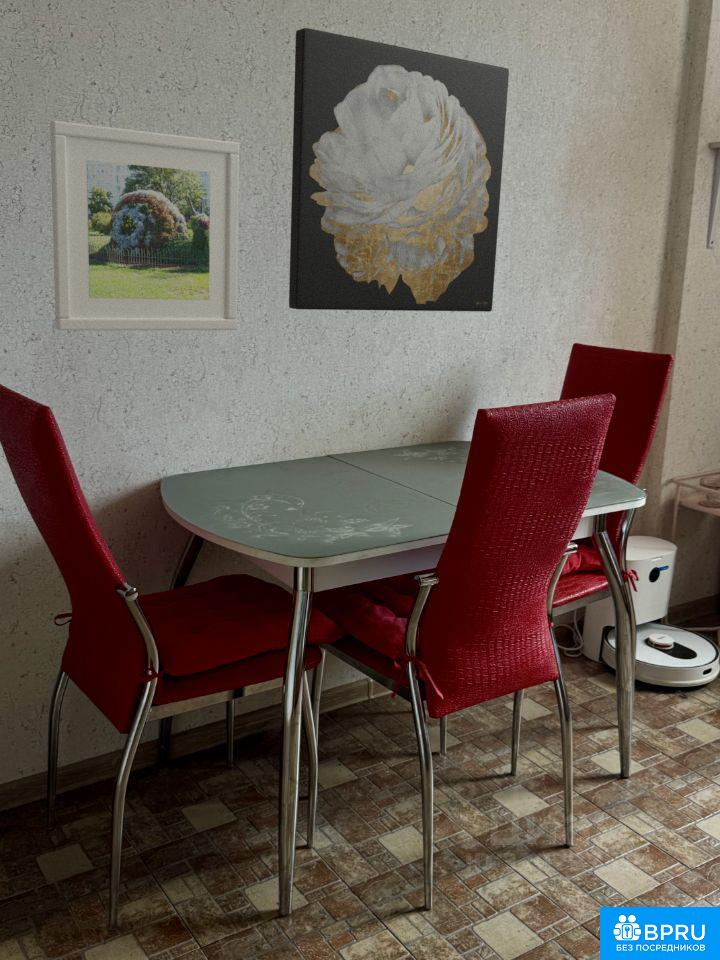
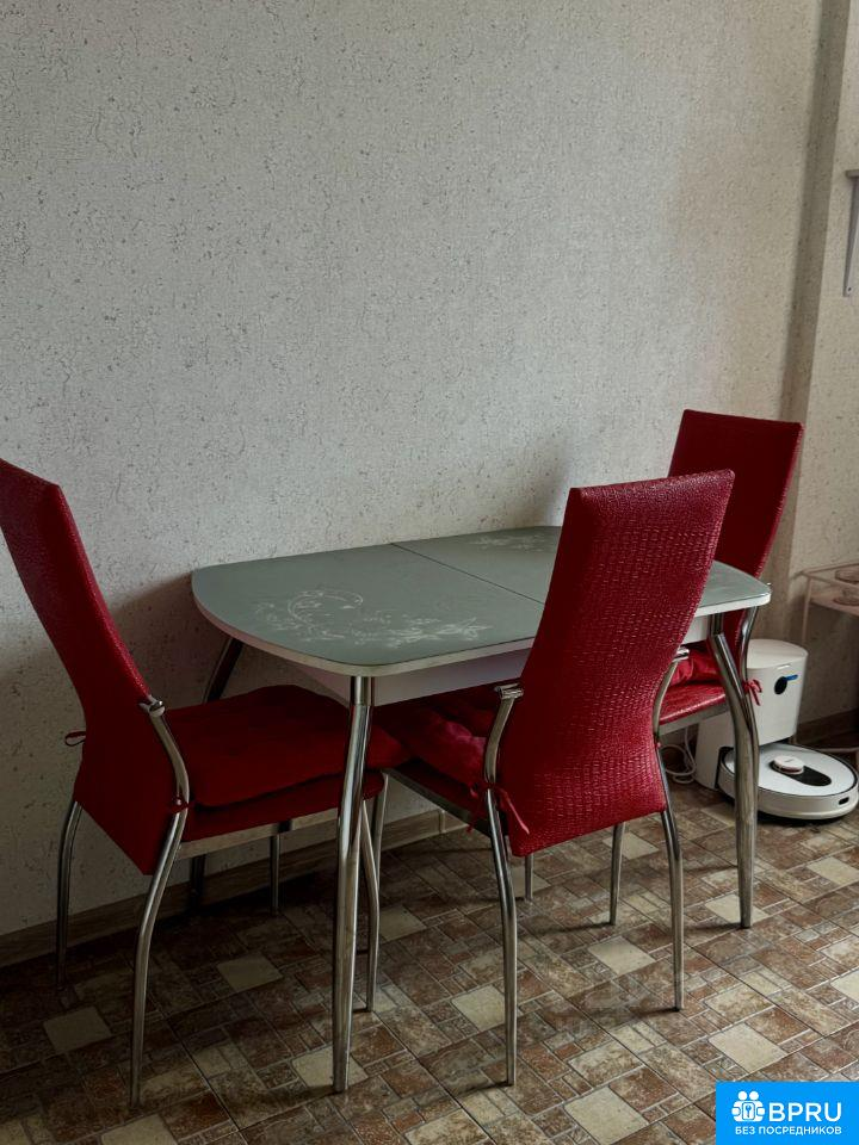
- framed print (150, 233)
- wall art (402, 184)
